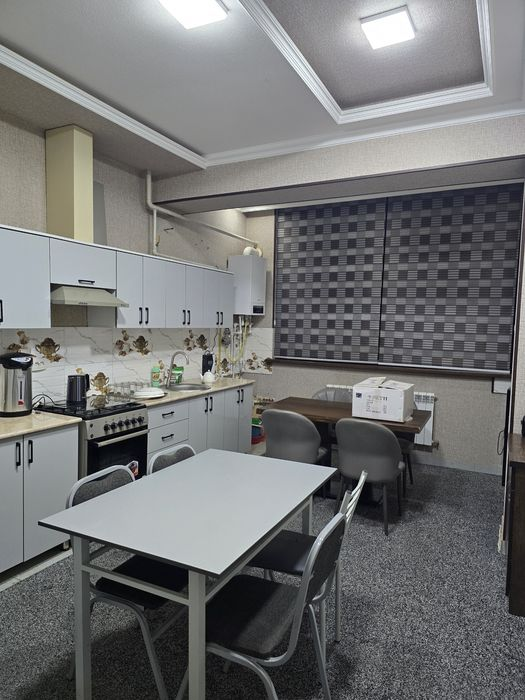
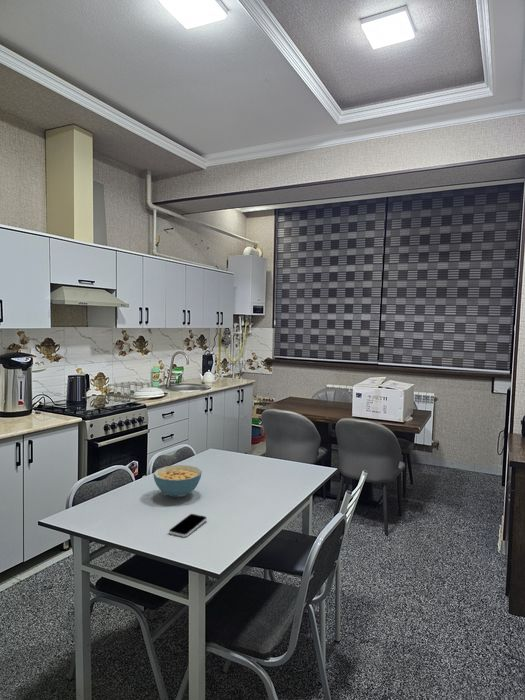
+ cereal bowl (177, 483)
+ smartphone (188, 524)
